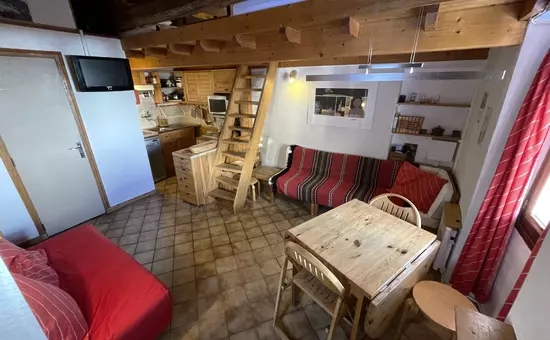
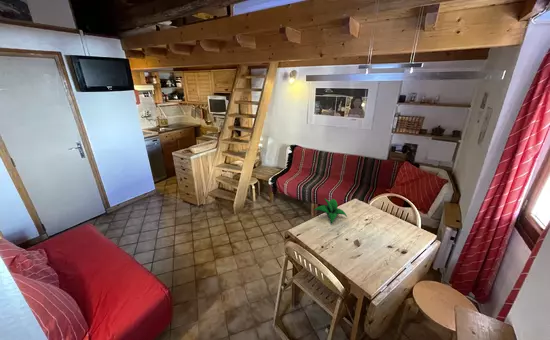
+ succulent plant (332, 207)
